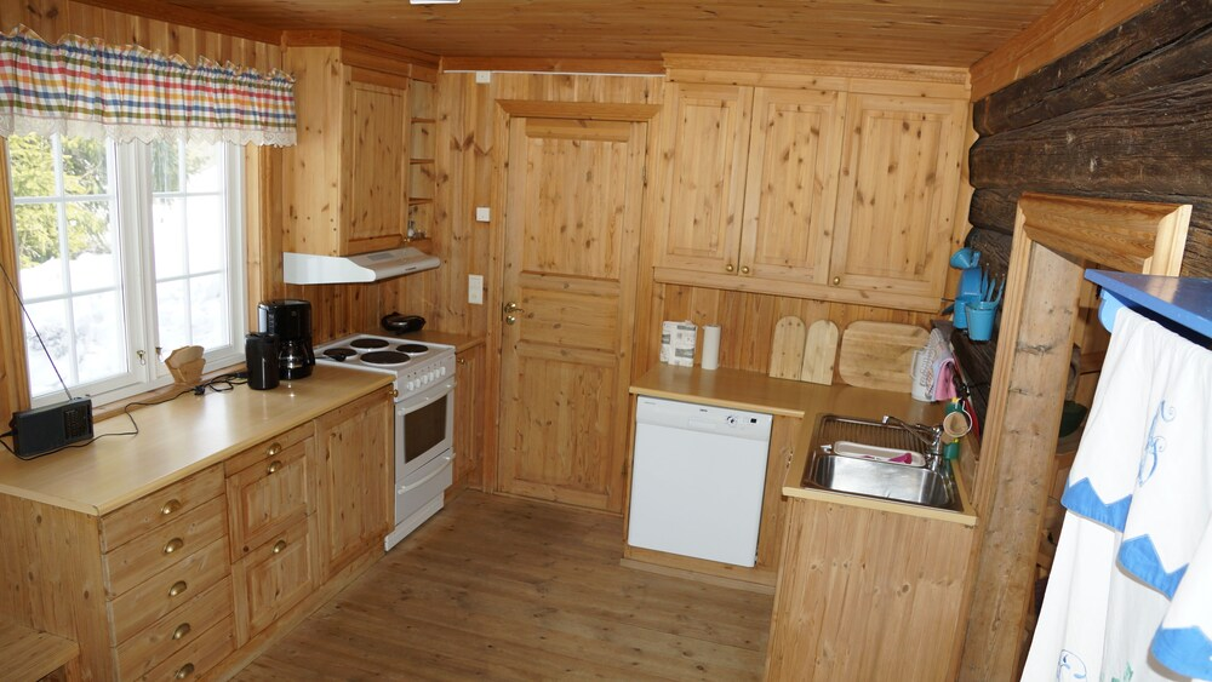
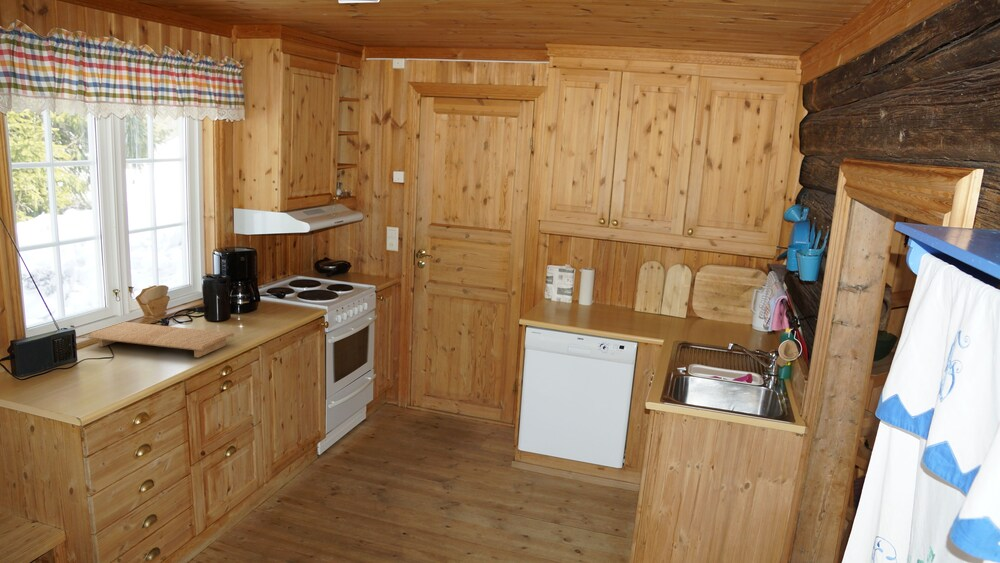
+ cutting board (163, 339)
